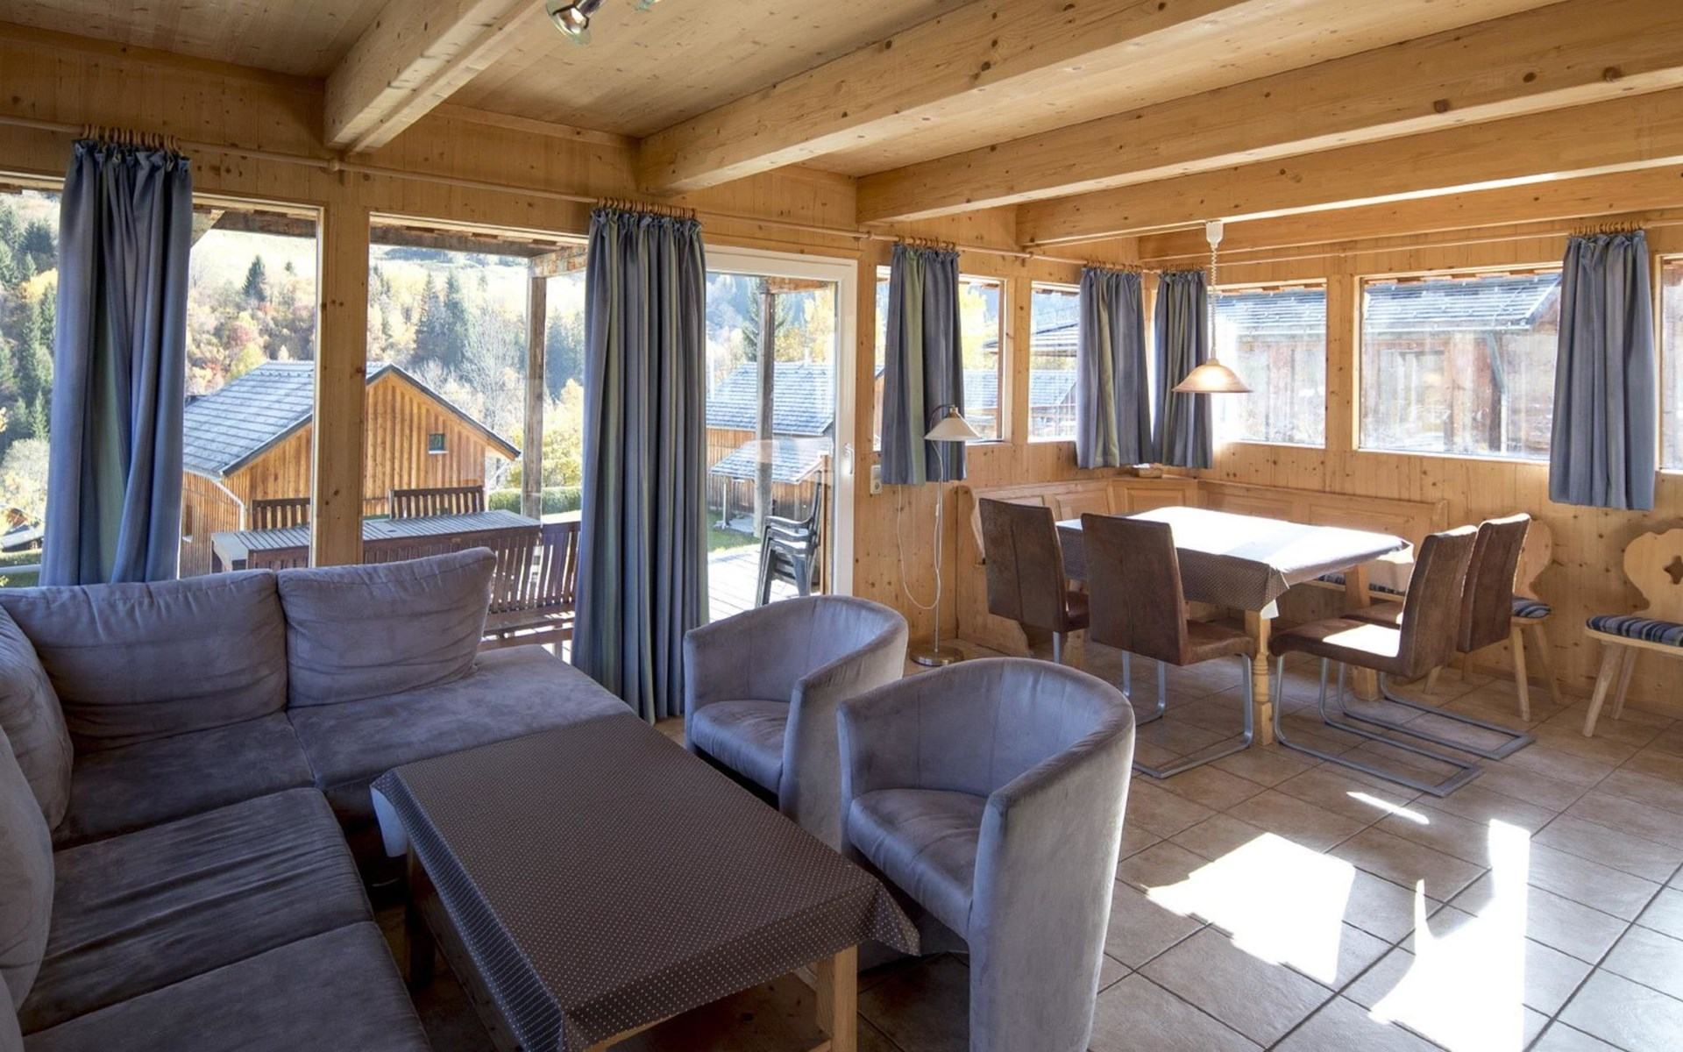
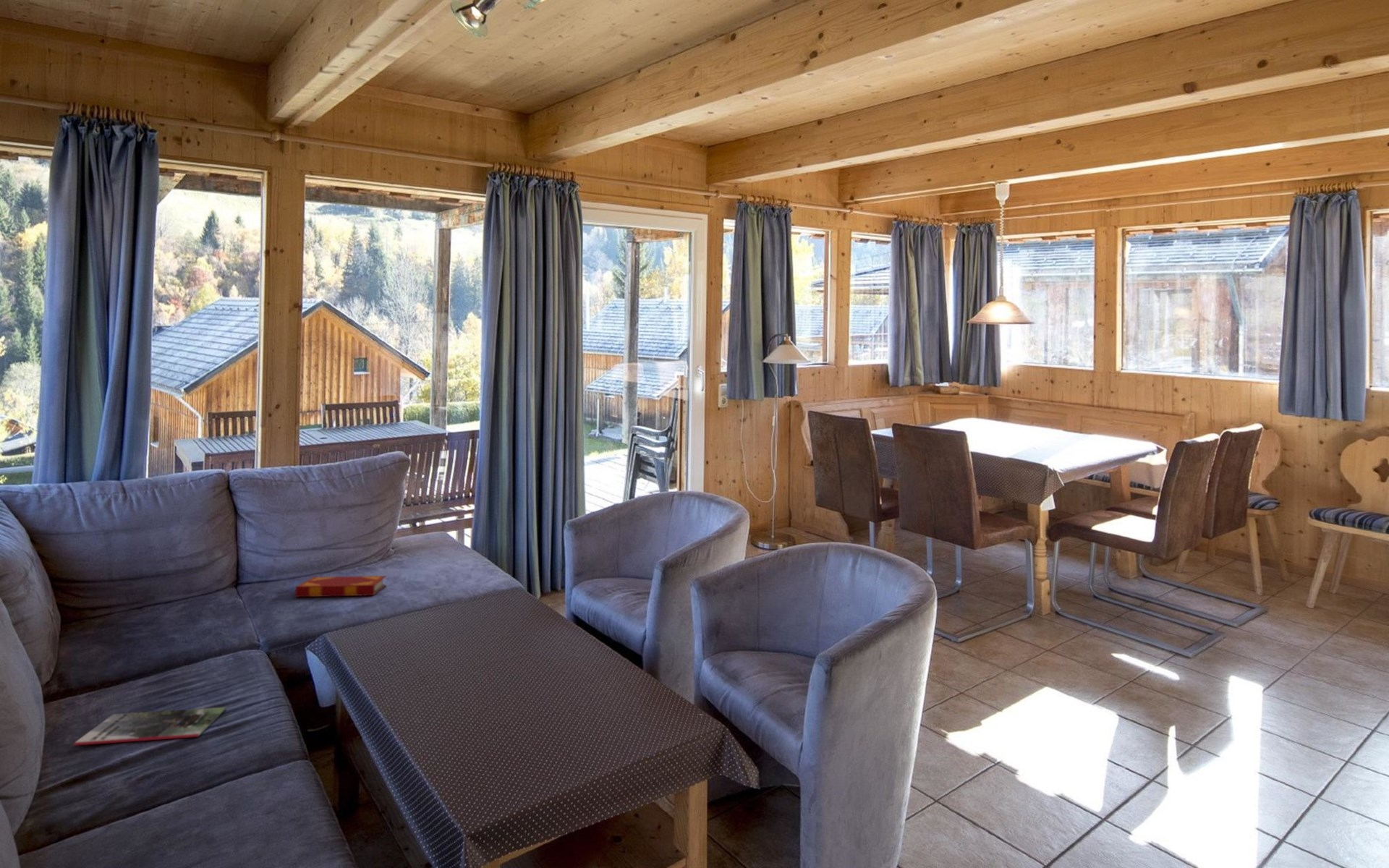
+ magazine (154, 725)
+ hardback book (342, 586)
